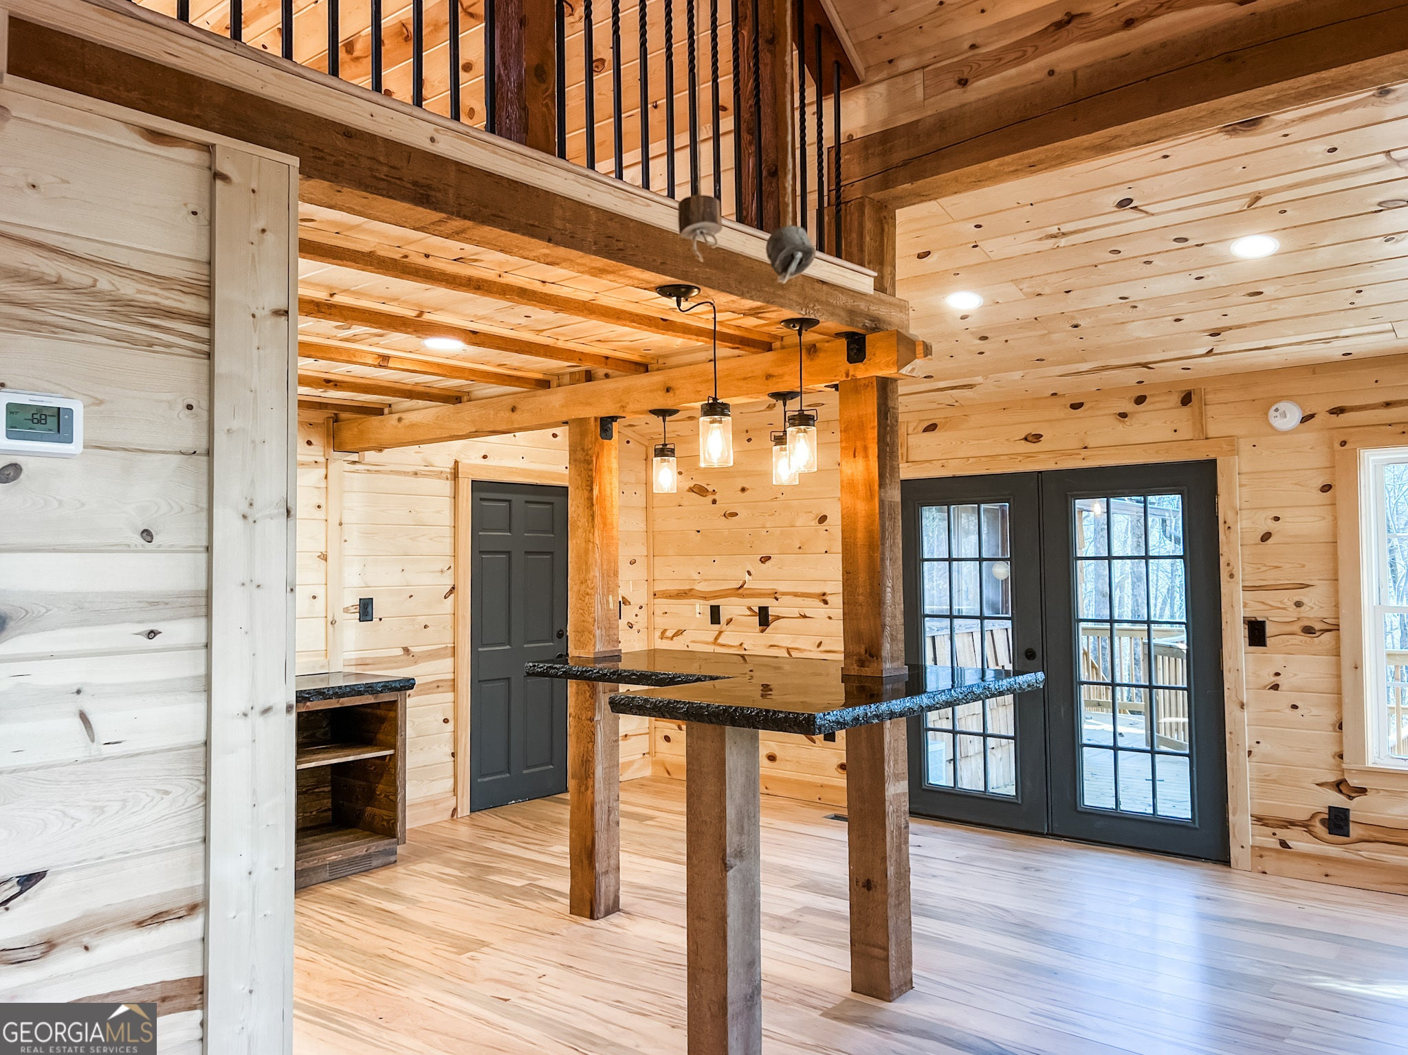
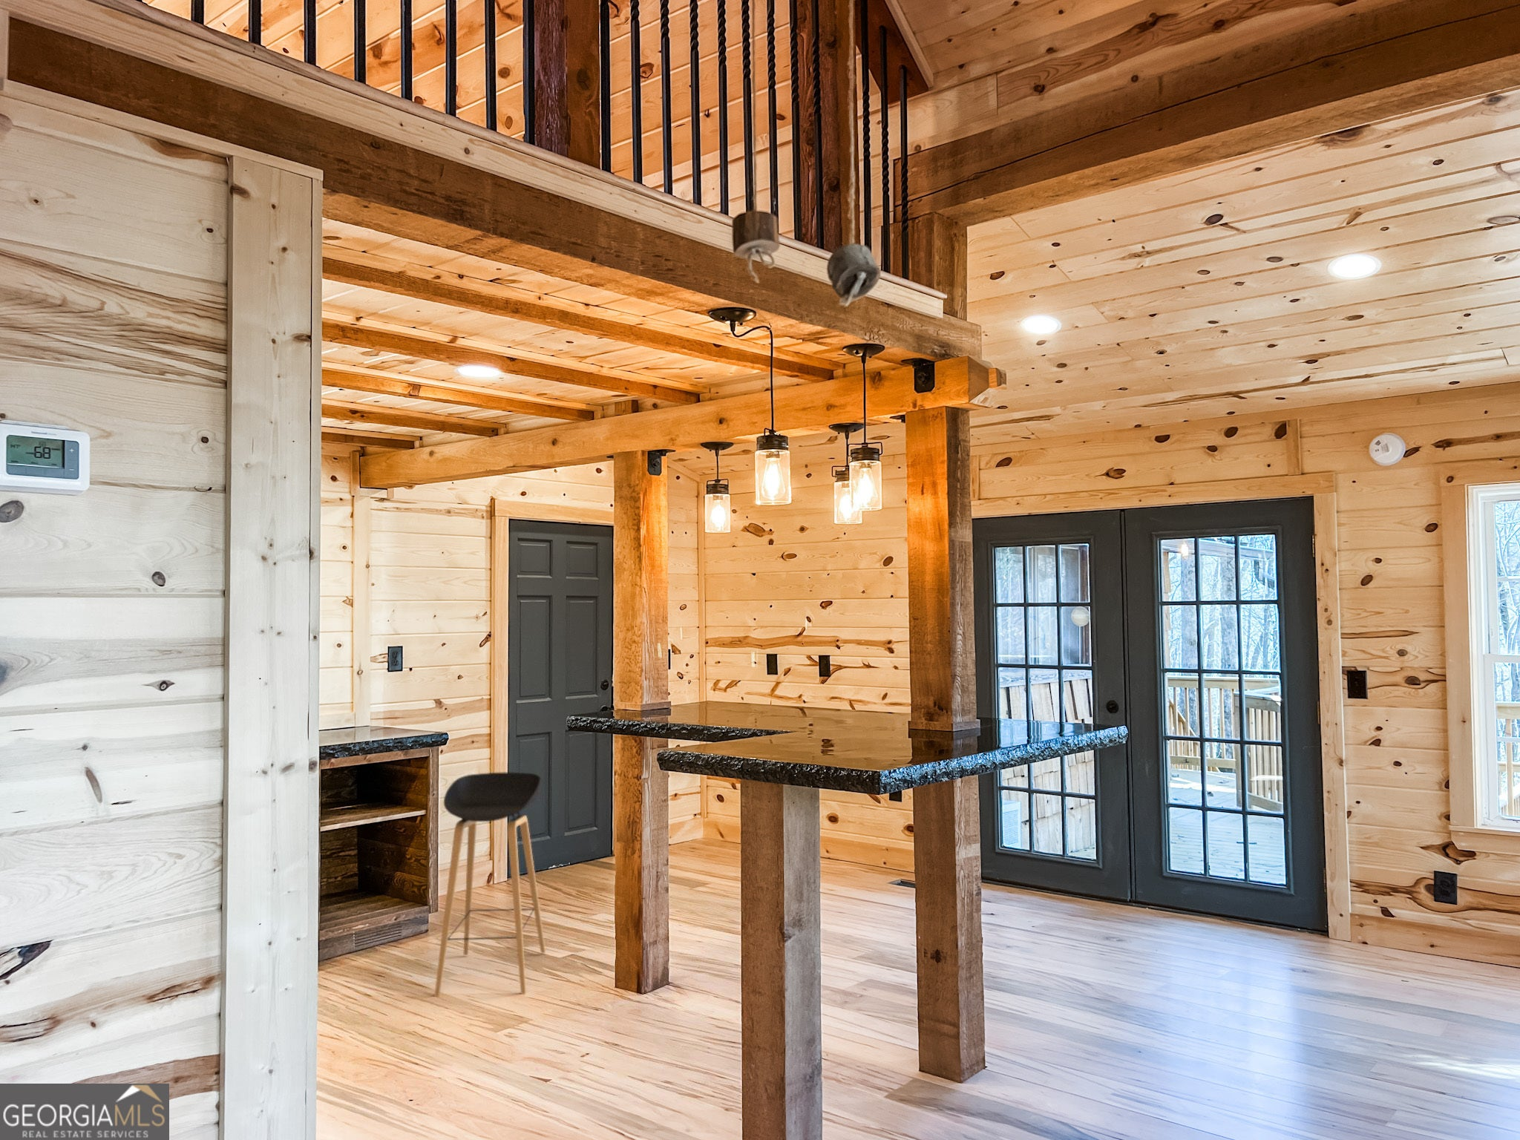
+ stool (511, 873)
